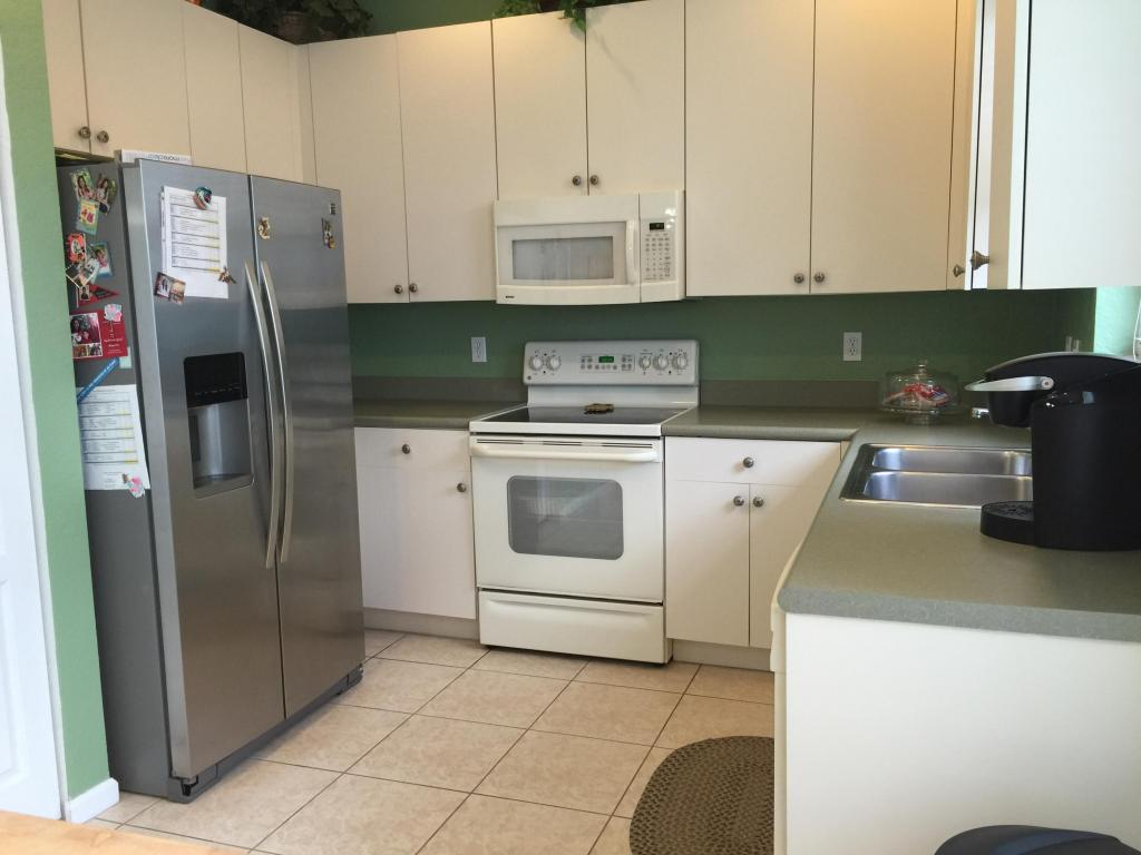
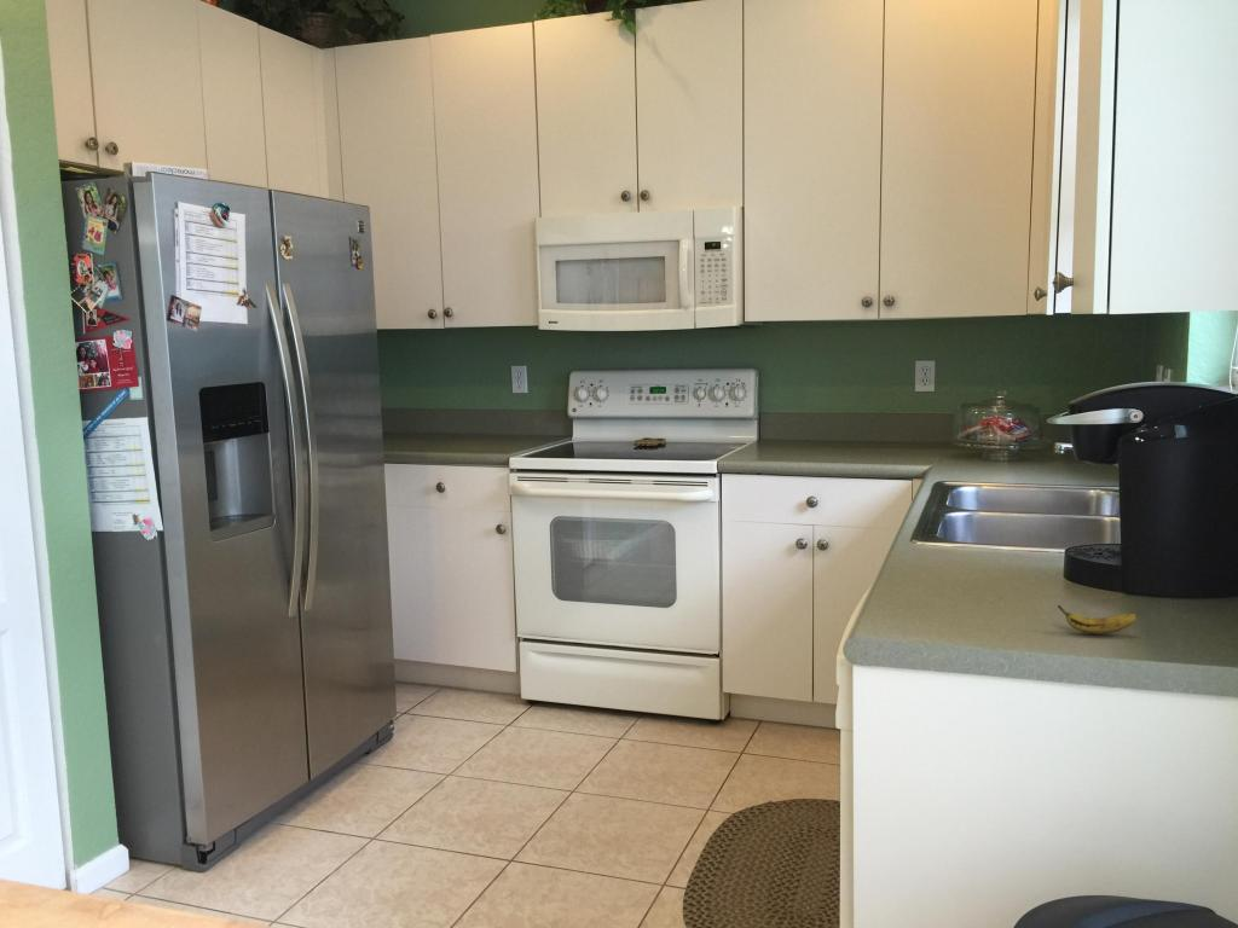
+ banana (1098, 621)
